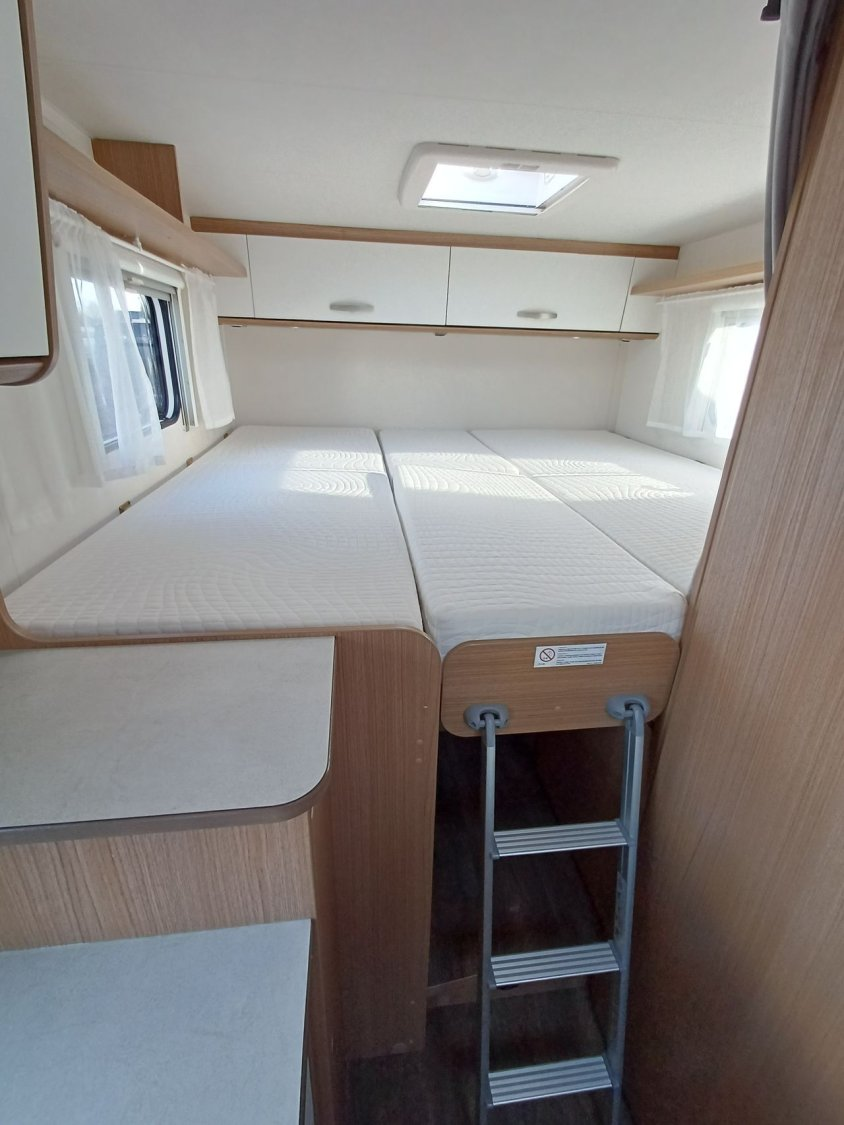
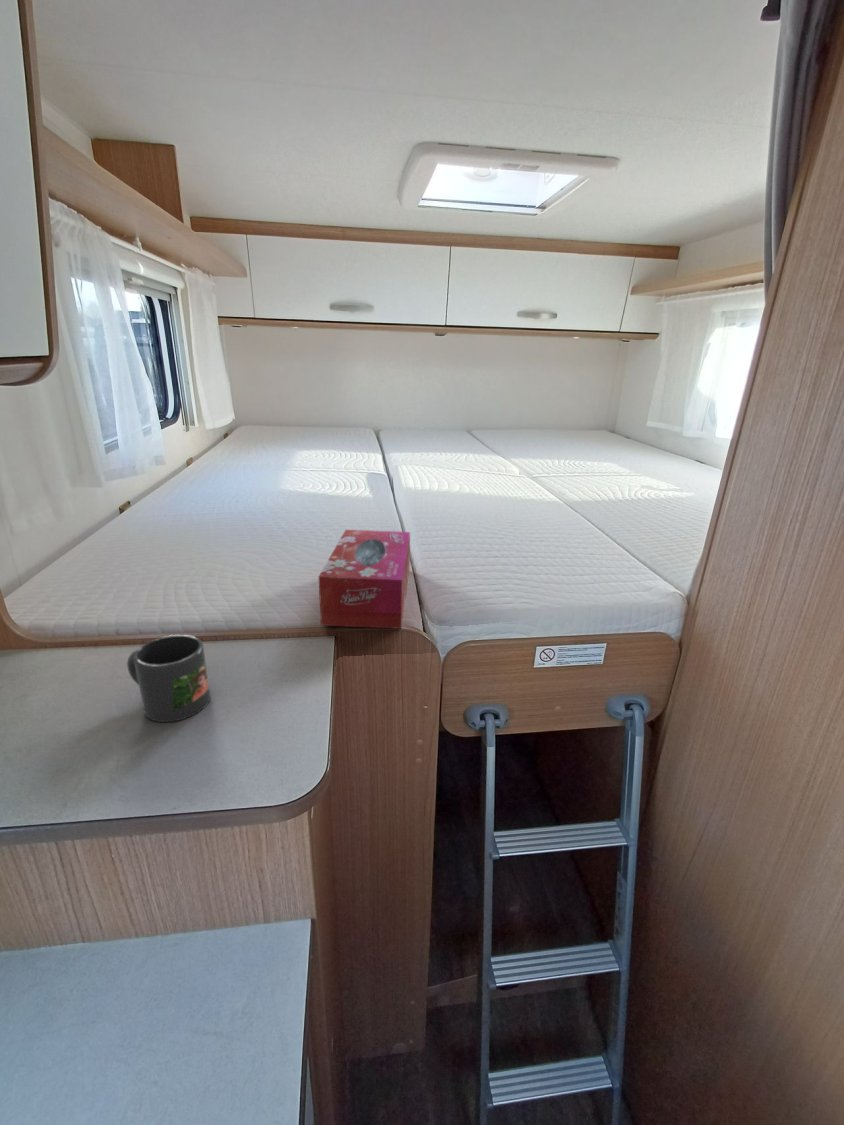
+ mug (165, 674)
+ tissue box (370, 573)
